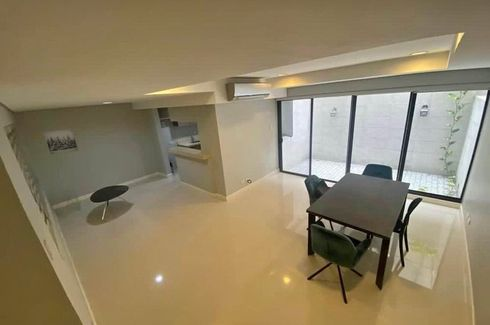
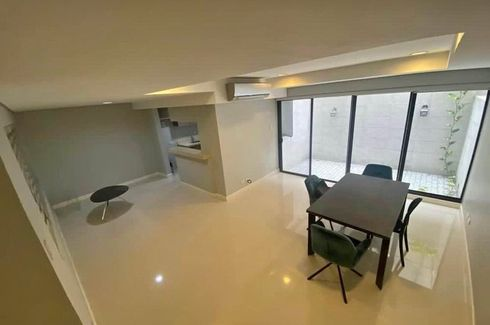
- wall art (61, 141)
